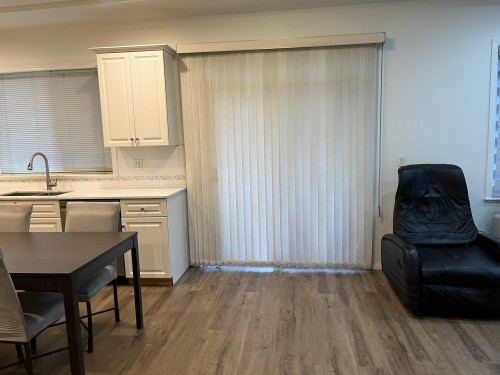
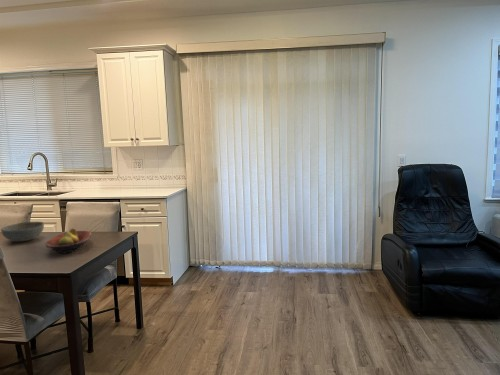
+ bowl (23, 232)
+ fruit bowl (69, 238)
